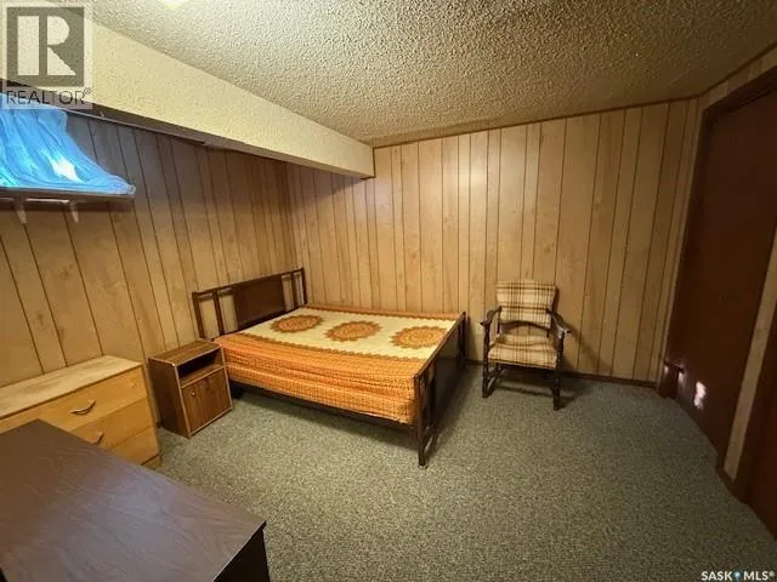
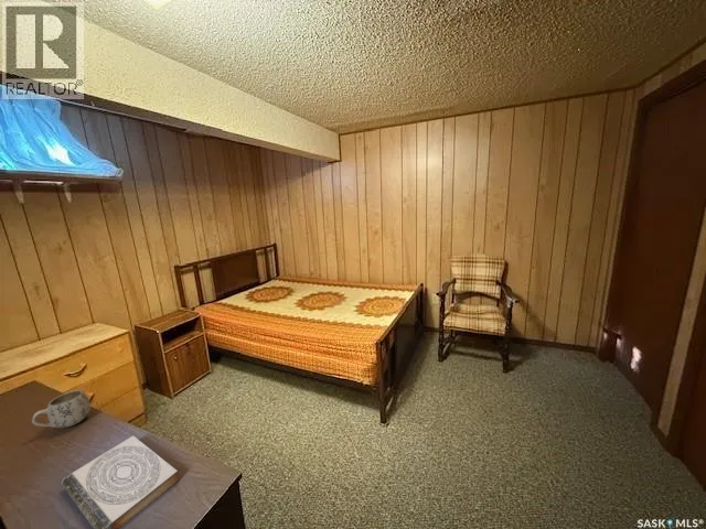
+ mug (62, 412)
+ book (120, 479)
